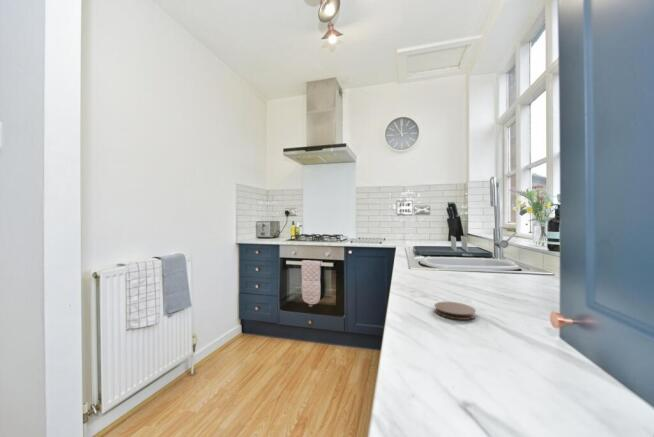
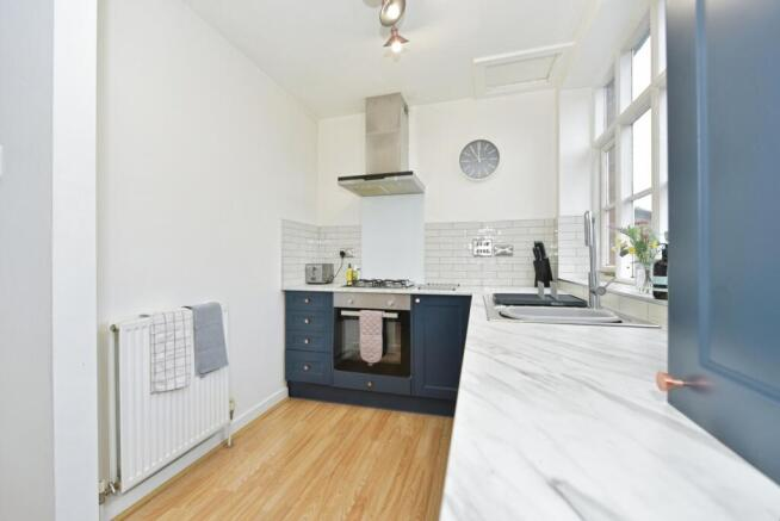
- coaster (454, 310)
